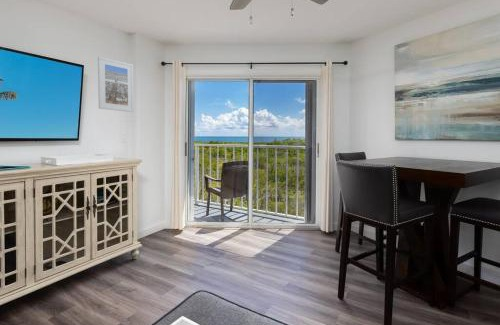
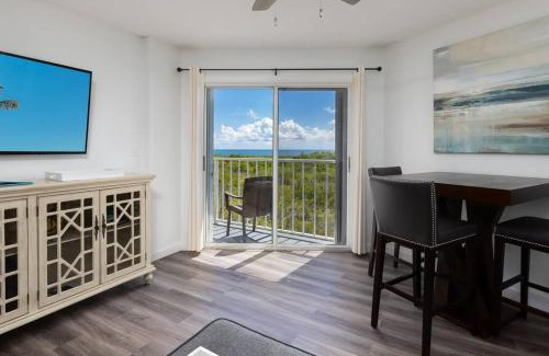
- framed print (116, 85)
